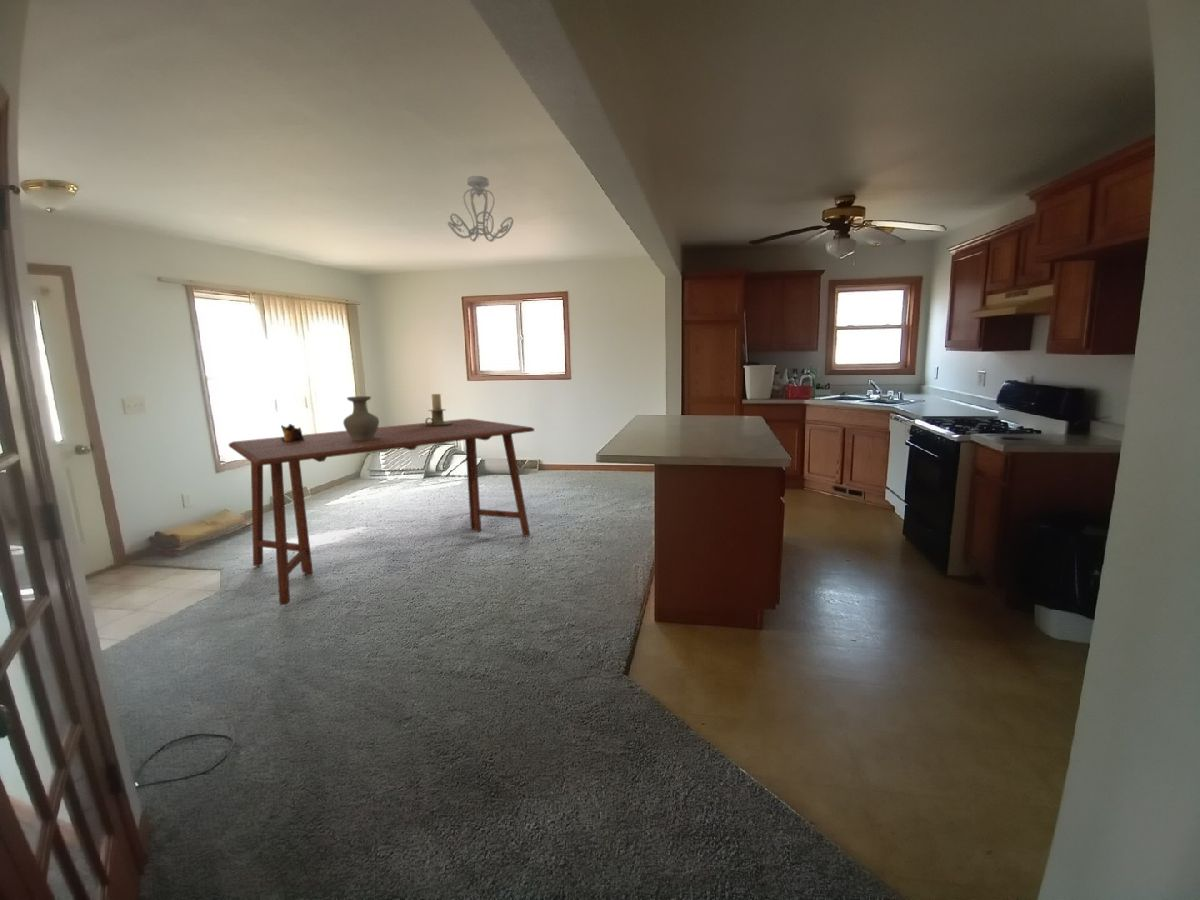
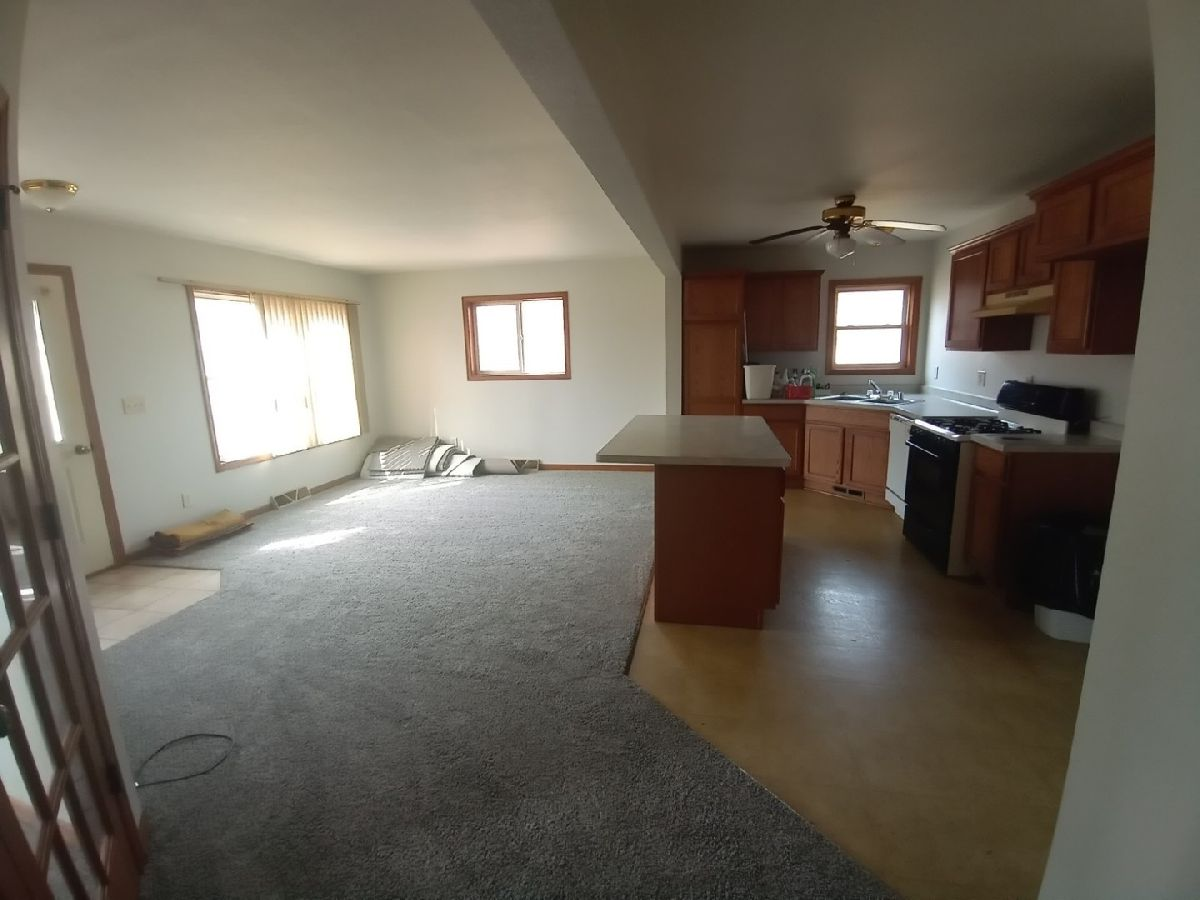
- candle holder (437, 409)
- decorative bowl (291, 431)
- dining table (388, 449)
- ceiling light fixture (481, 211)
- vase (361, 417)
